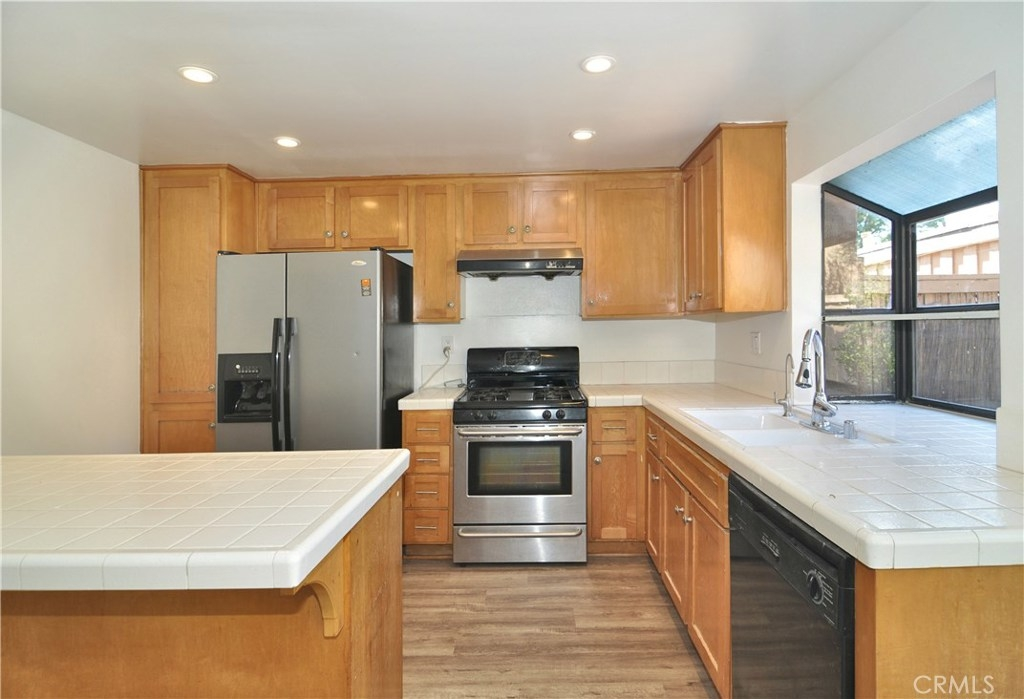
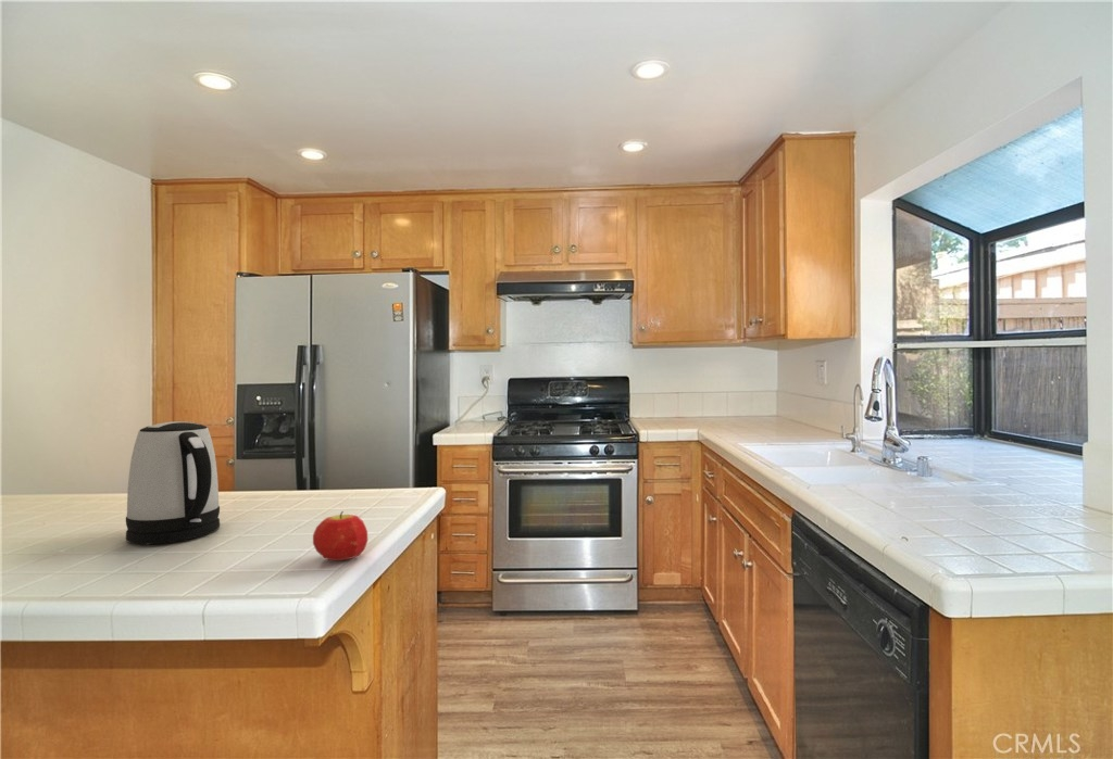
+ kettle (179, 479)
+ fruit (341, 534)
